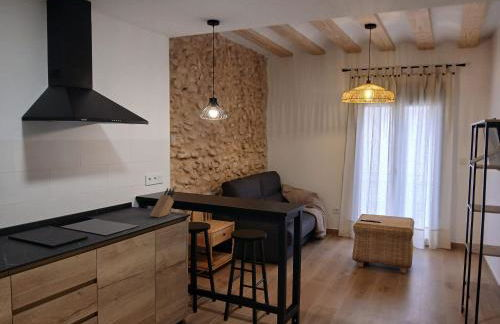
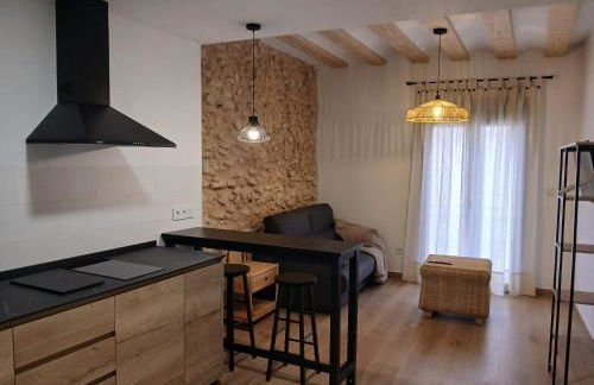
- knife block (163, 201)
